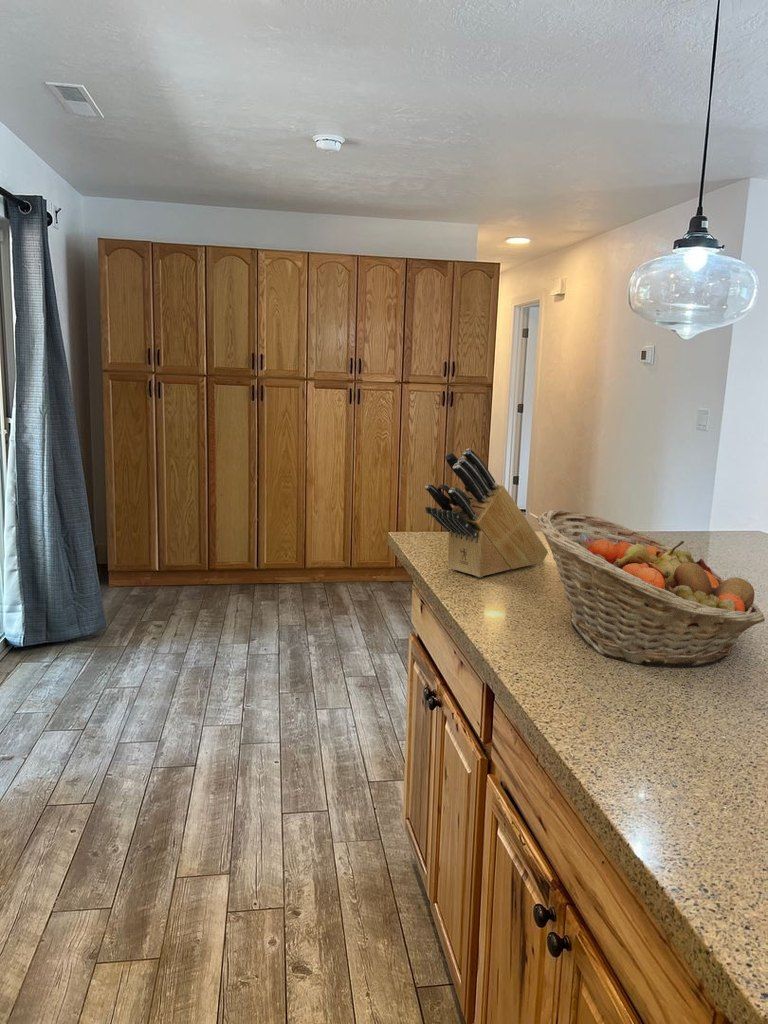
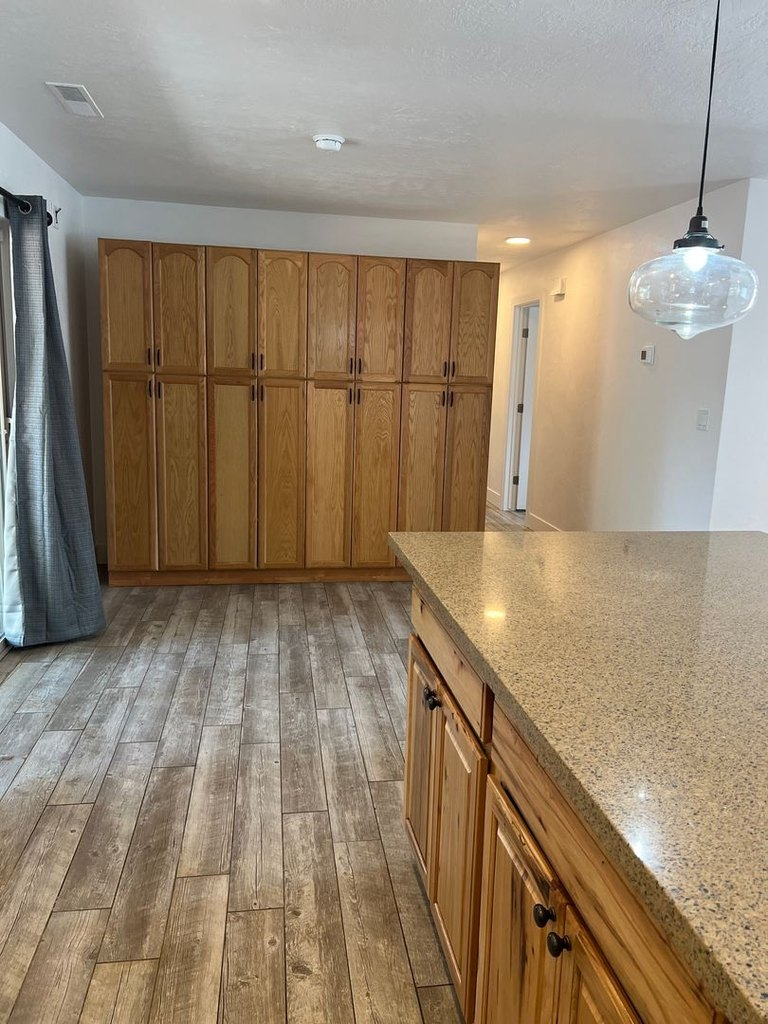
- fruit basket (641, 579)
- knife block (488, 508)
